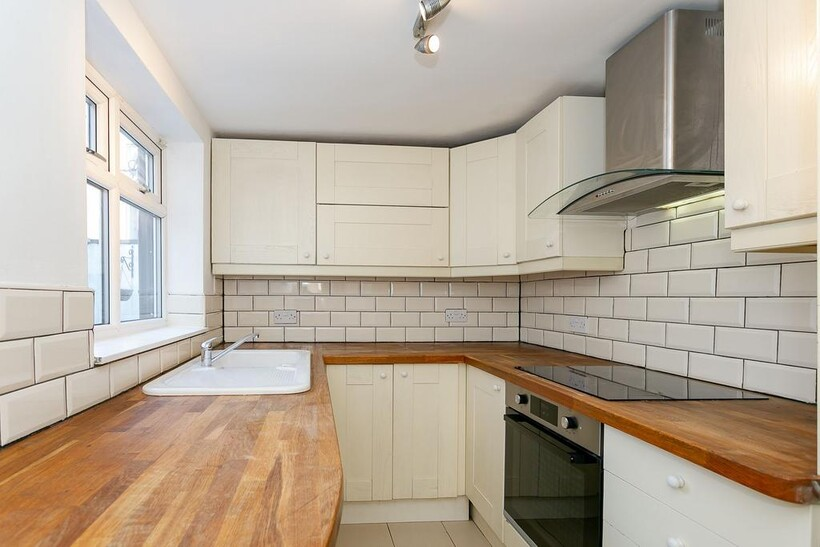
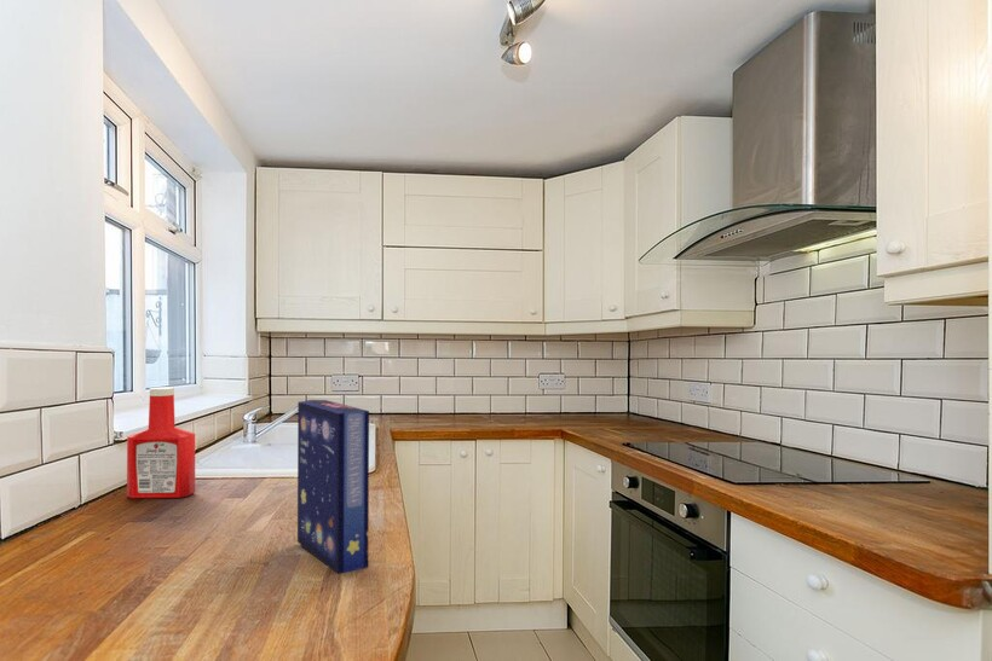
+ soap bottle (161, 441)
+ cereal box (330, 479)
